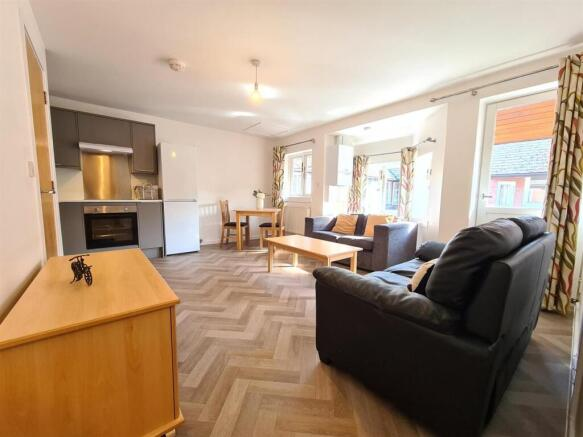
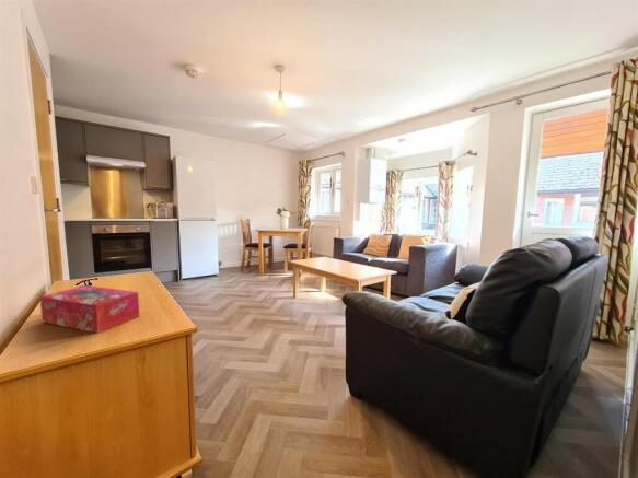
+ tissue box (91, 306)
